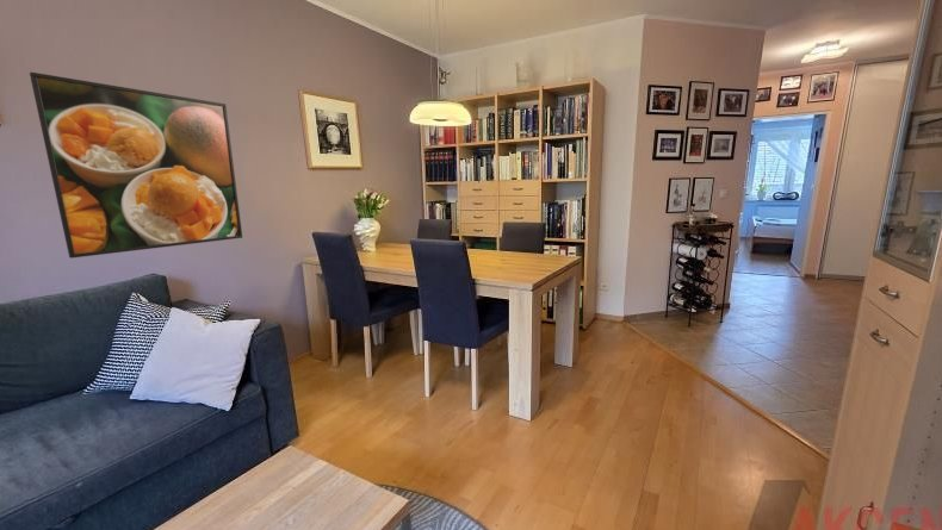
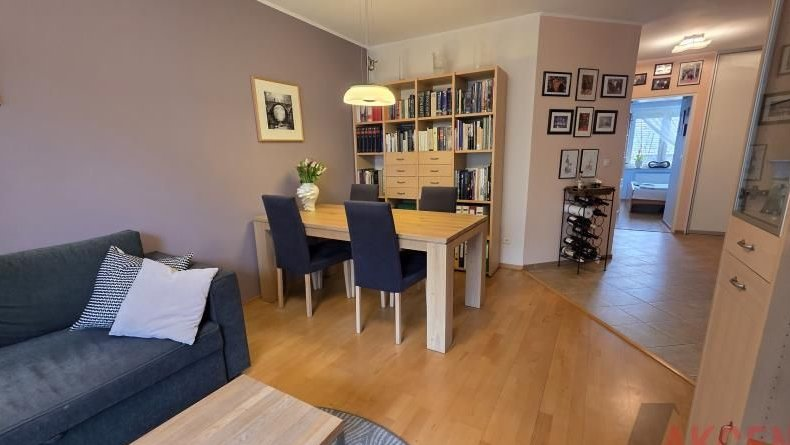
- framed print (156, 172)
